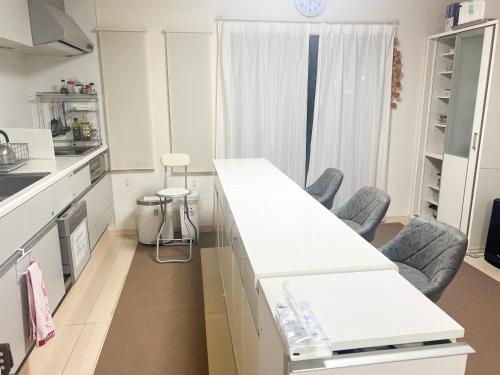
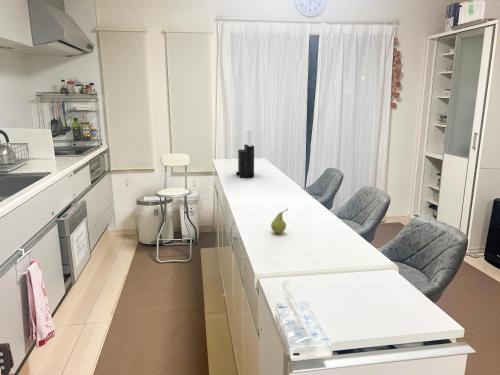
+ knife block (244, 153)
+ fruit (279, 220)
